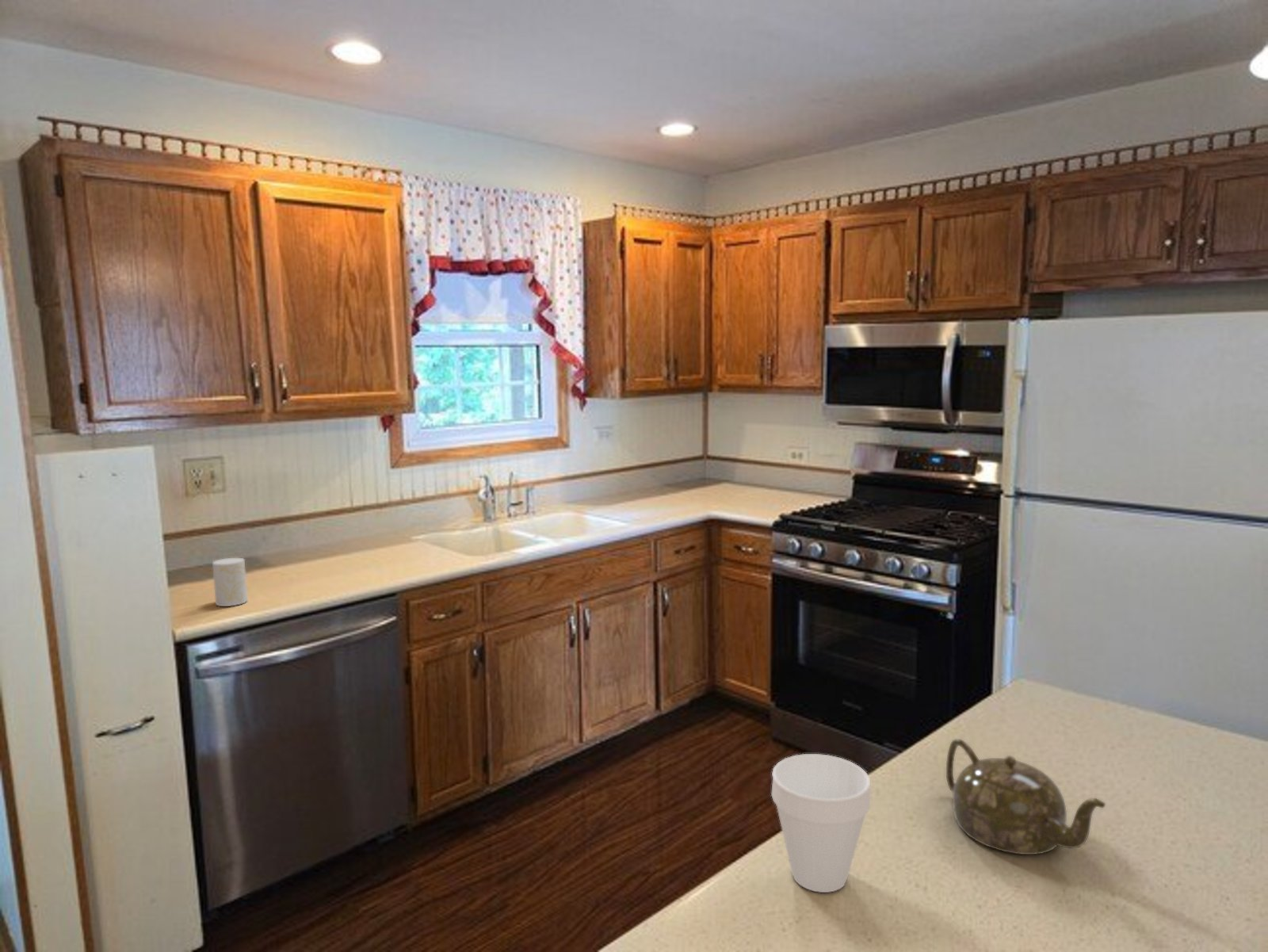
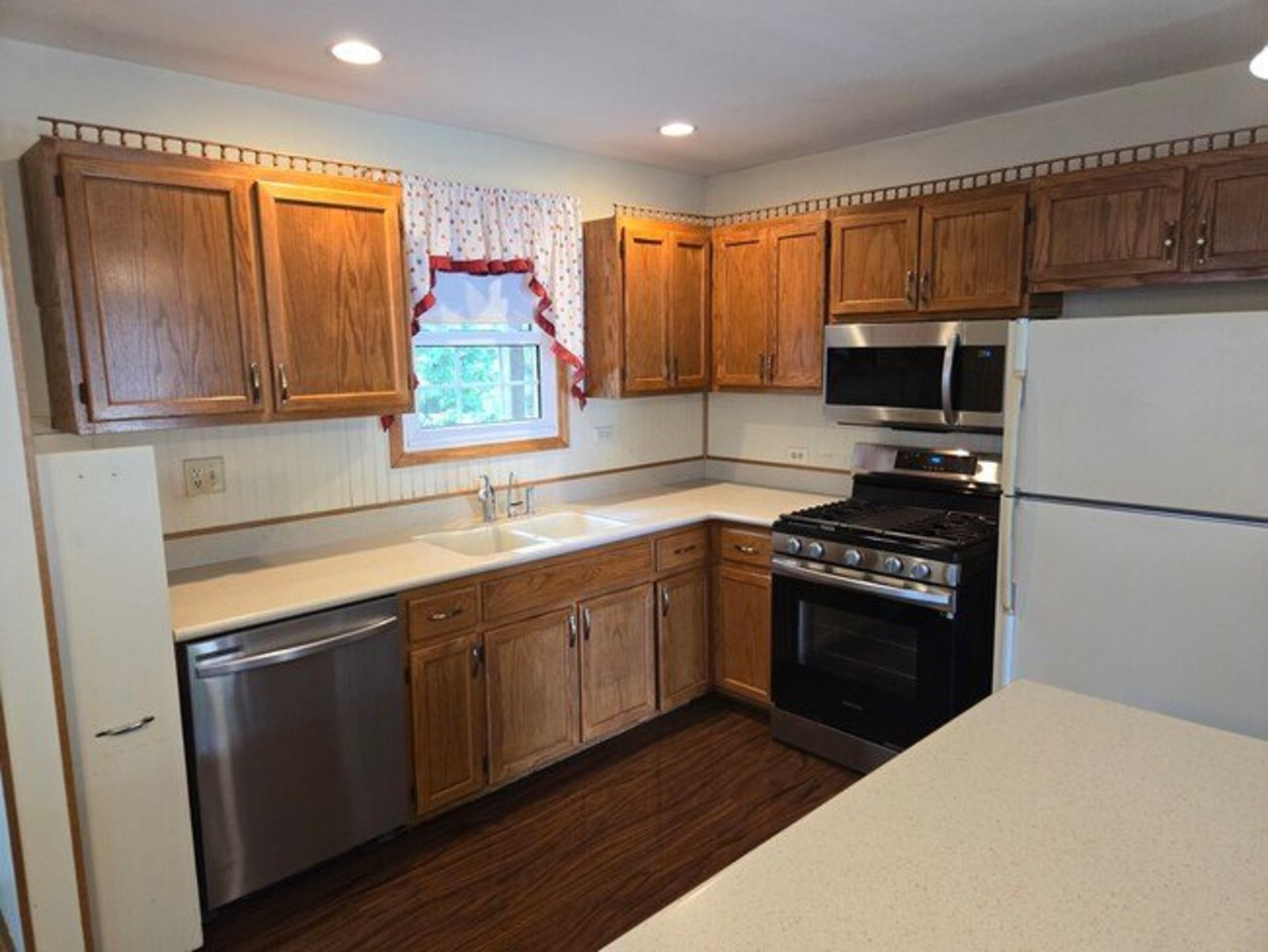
- cup (230, 581)
- teapot (1016, 797)
- cup (819, 826)
